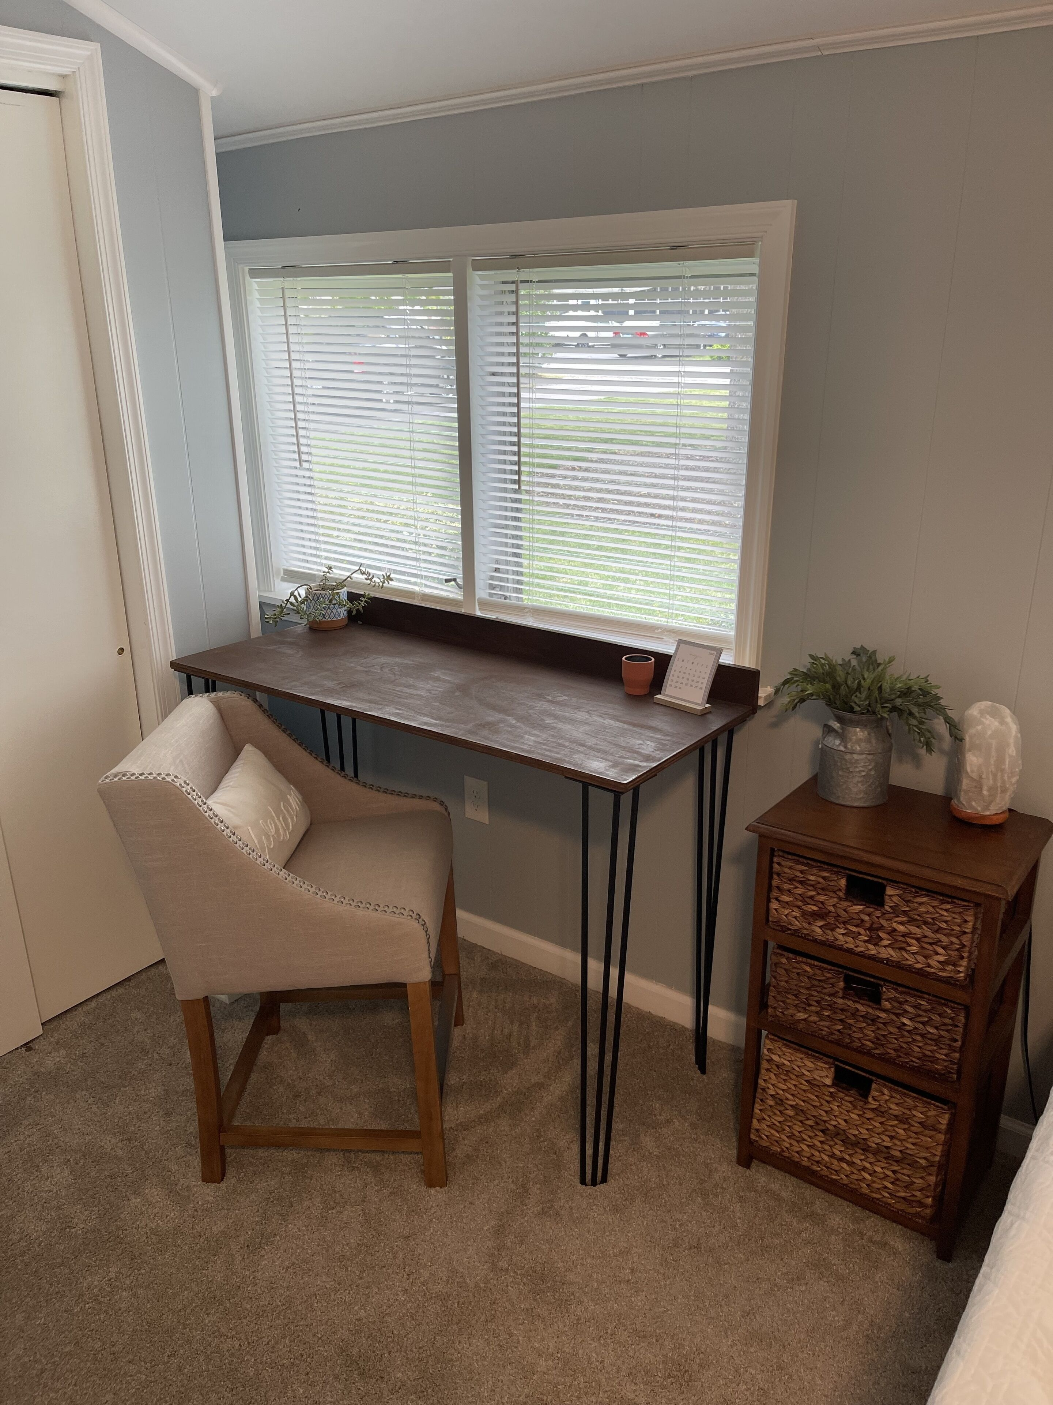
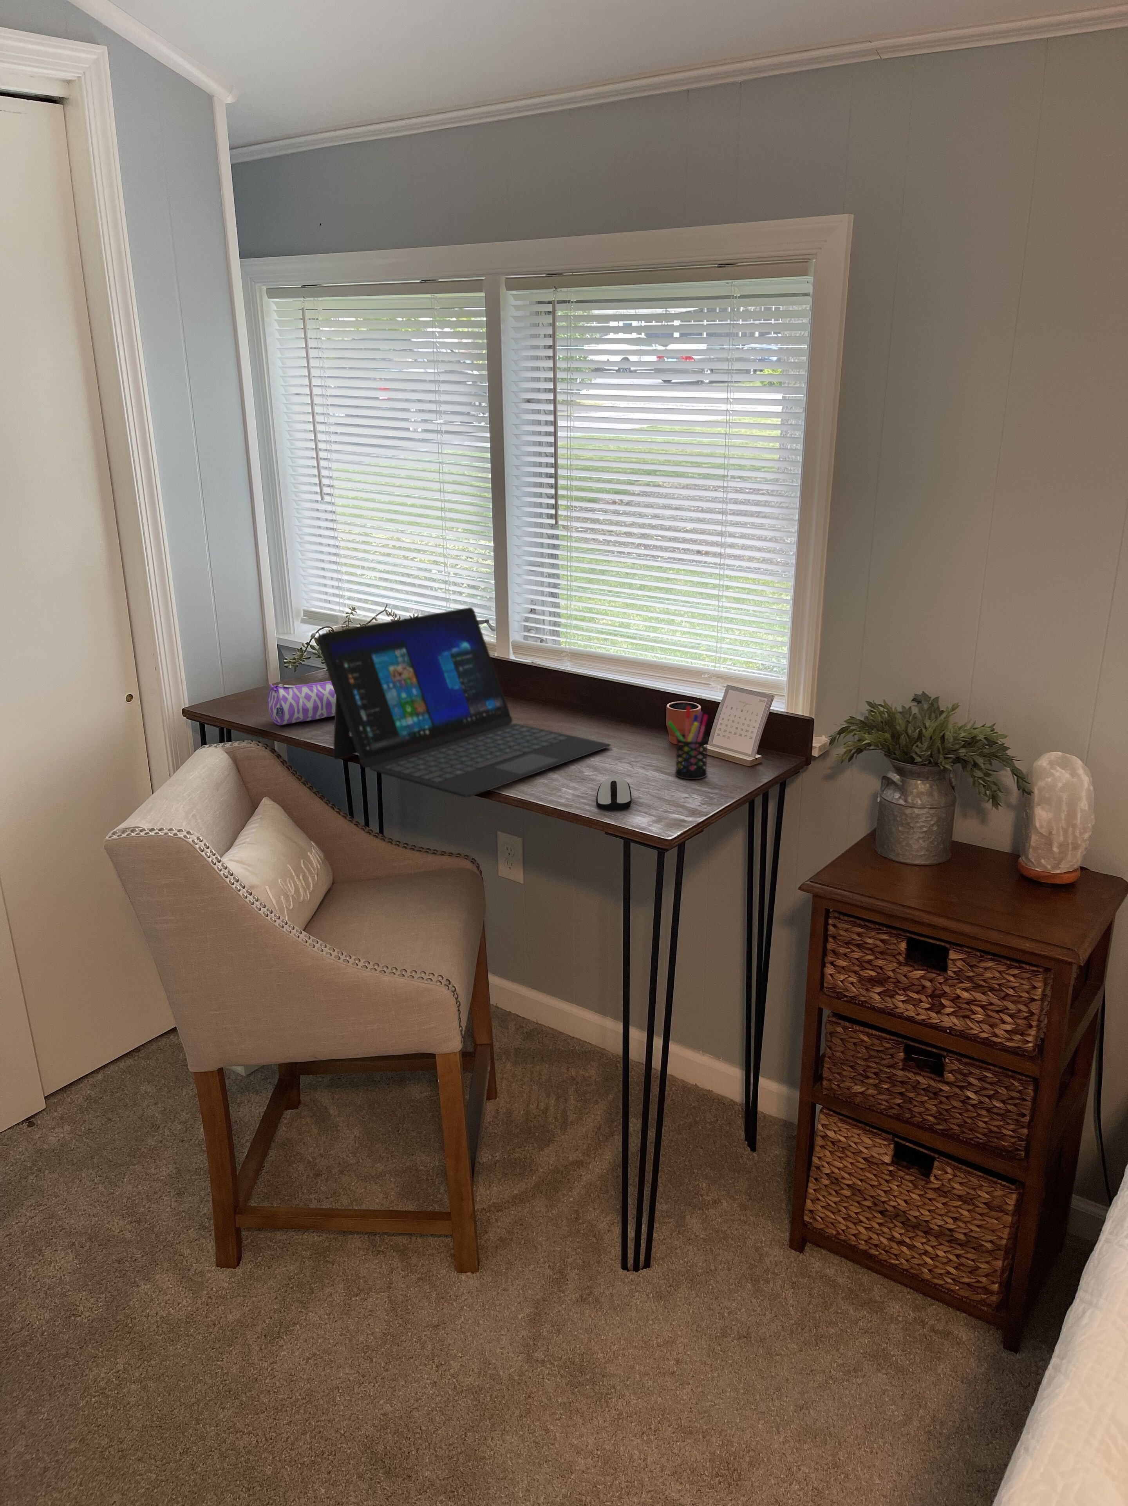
+ computer mouse (614, 790)
+ pencil case (316, 697)
+ pen holder (687, 742)
+ laptop (468, 691)
